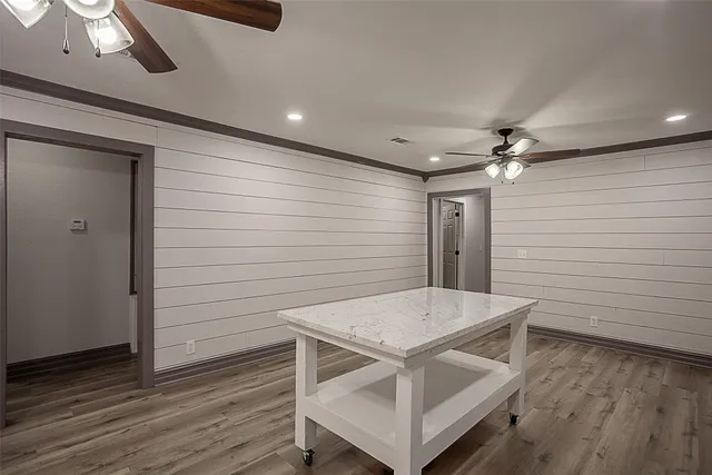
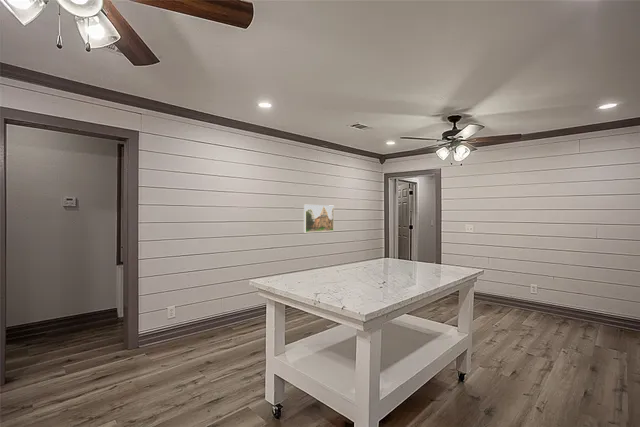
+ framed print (319, 218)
